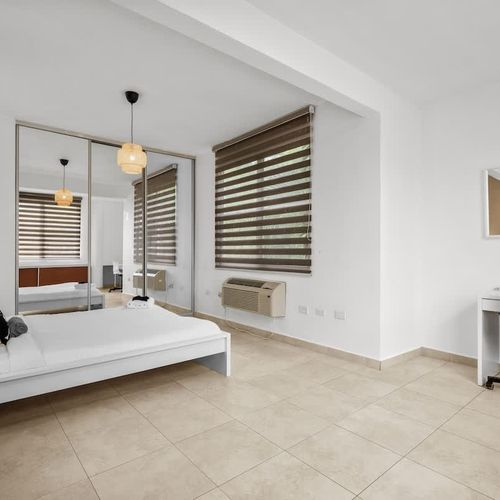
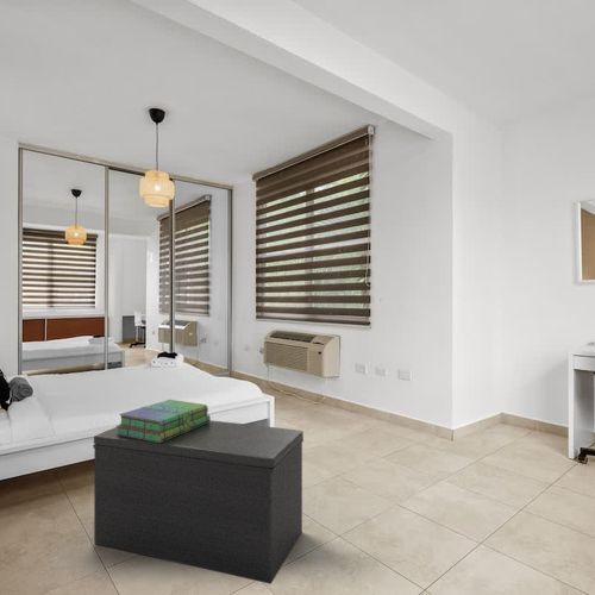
+ bench (200, 484)
+ stack of books (164, 418)
